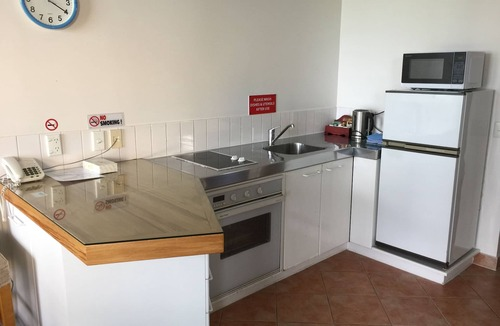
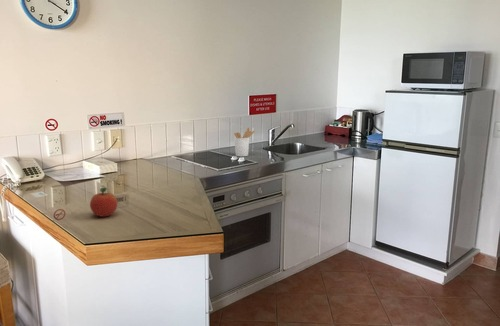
+ utensil holder (244, 142)
+ fruit (103, 202)
